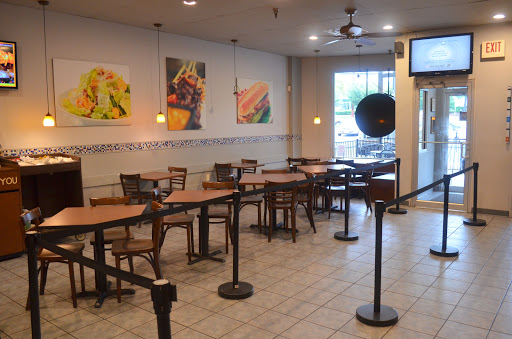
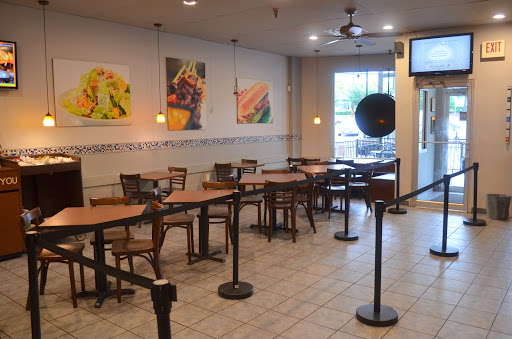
+ waste bin (497, 206)
